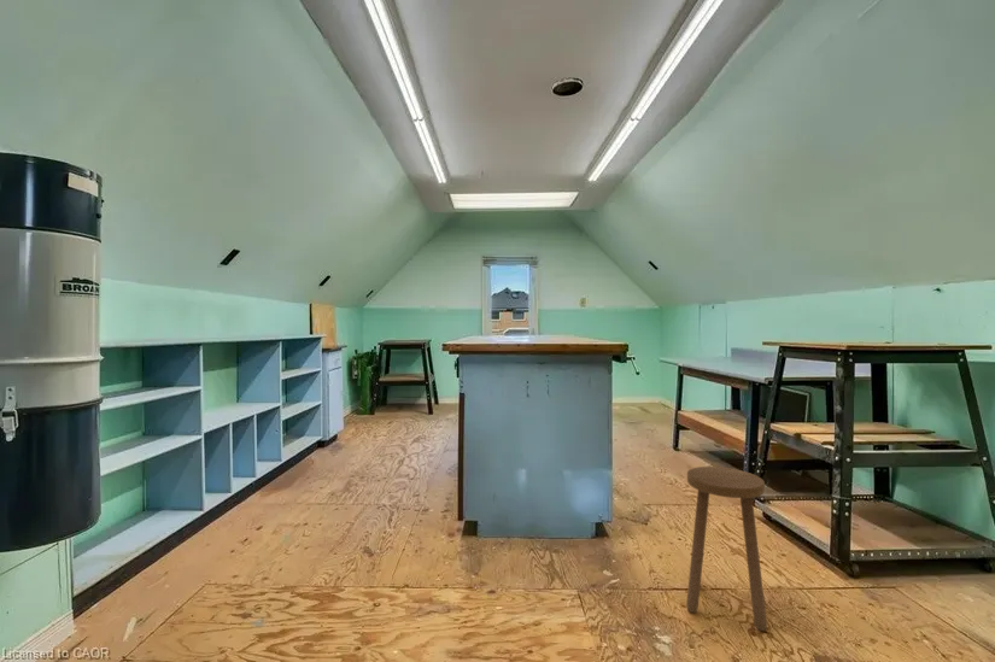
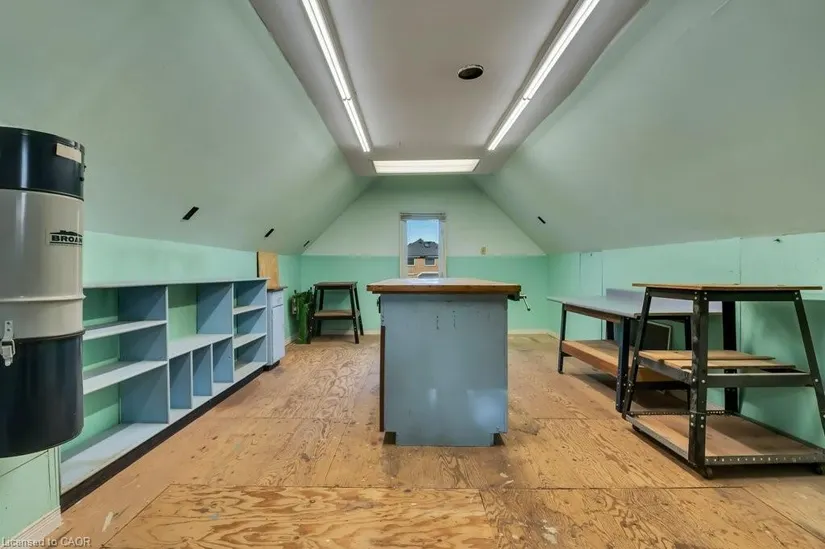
- stool (744, 538)
